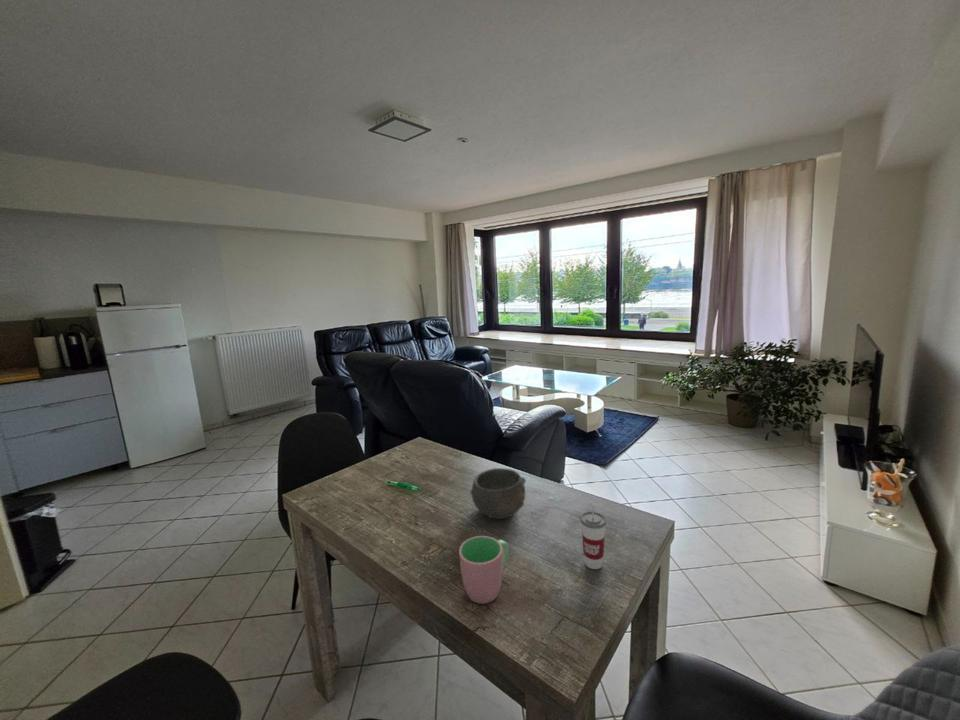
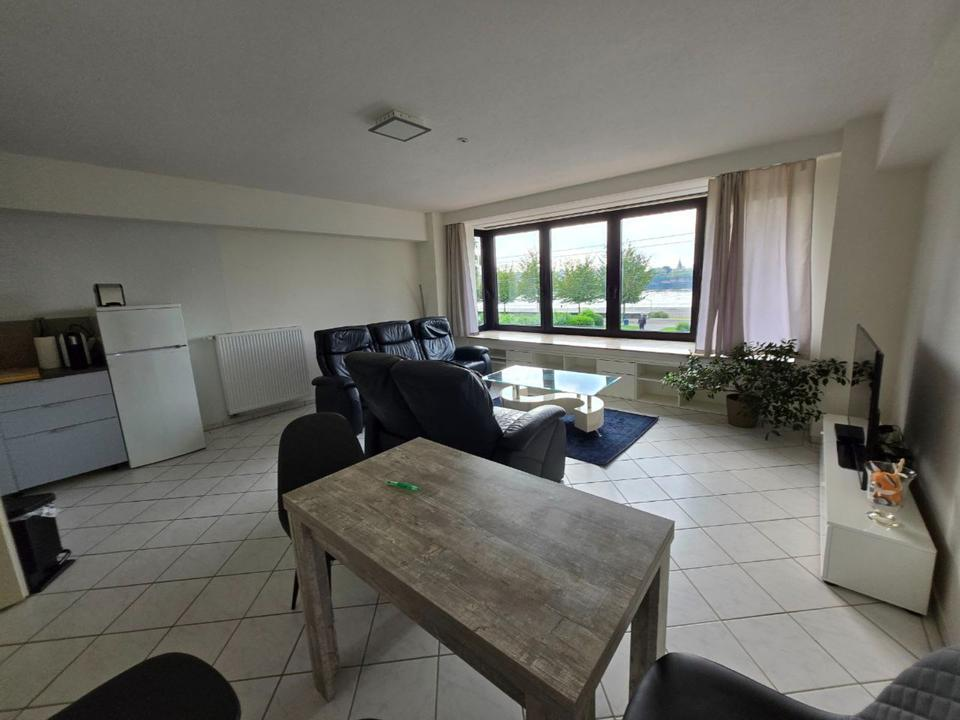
- bowl (498, 494)
- cup (487, 566)
- cup (593, 533)
